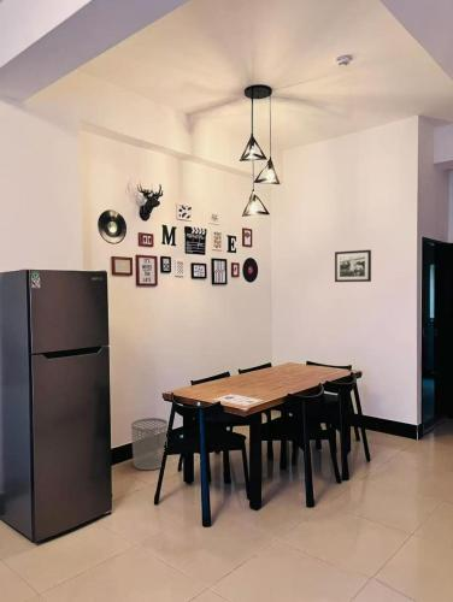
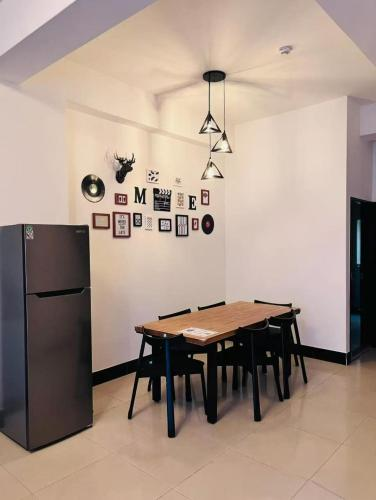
- waste bin (149, 443)
- picture frame (352, 266)
